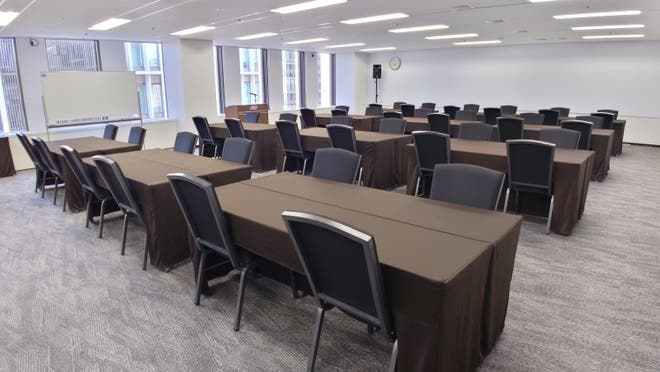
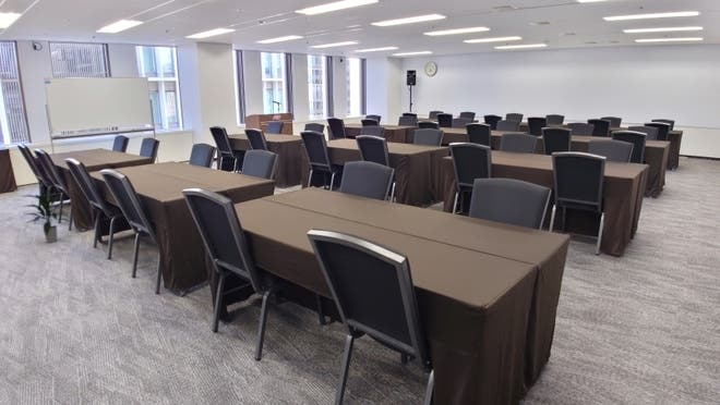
+ indoor plant (46, 216)
